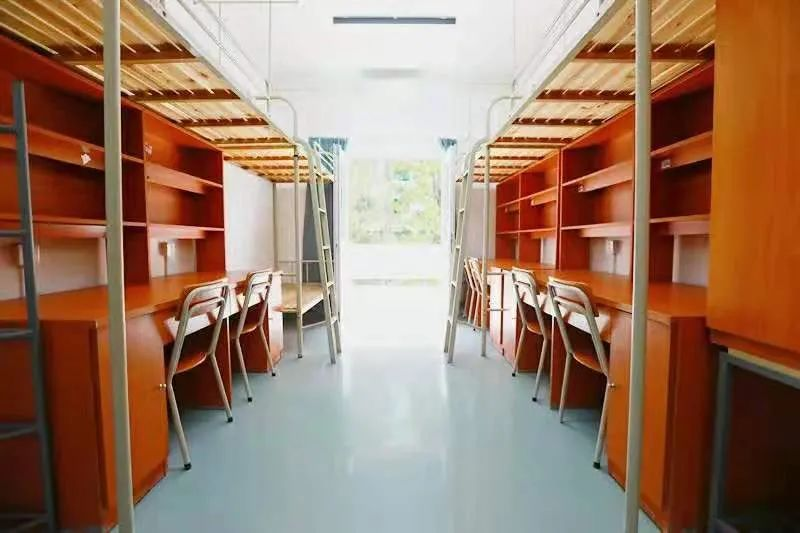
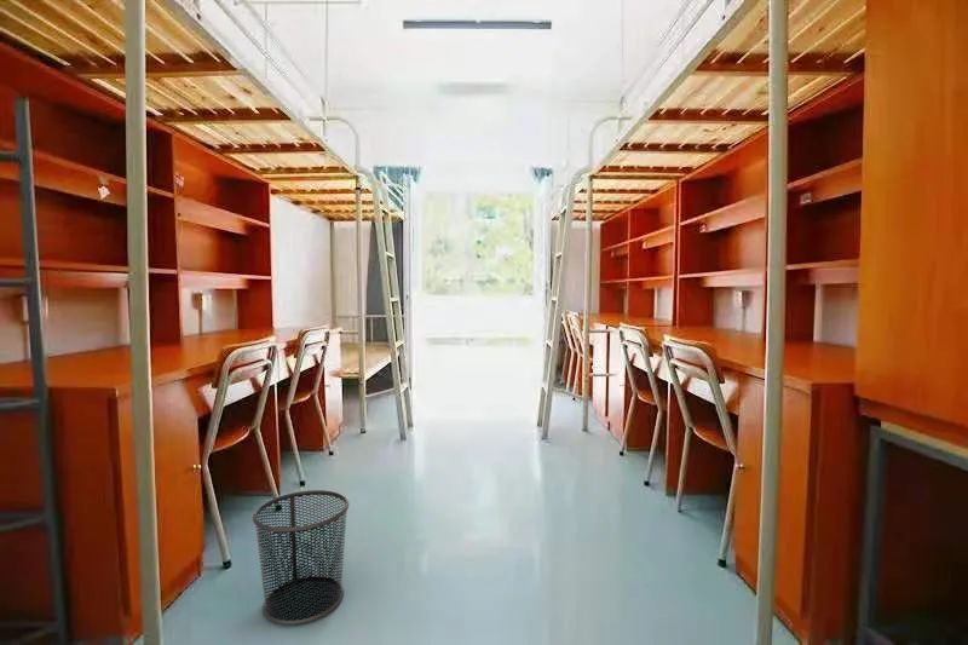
+ waste bin (302, 554)
